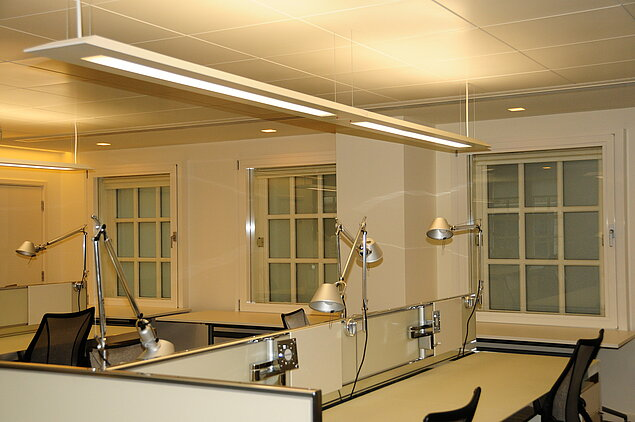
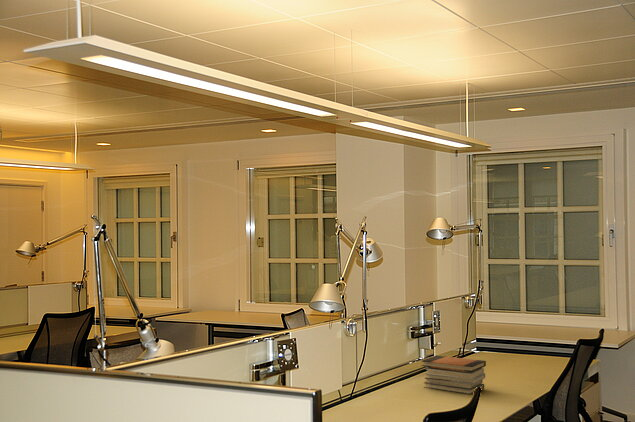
+ book stack (454, 374)
